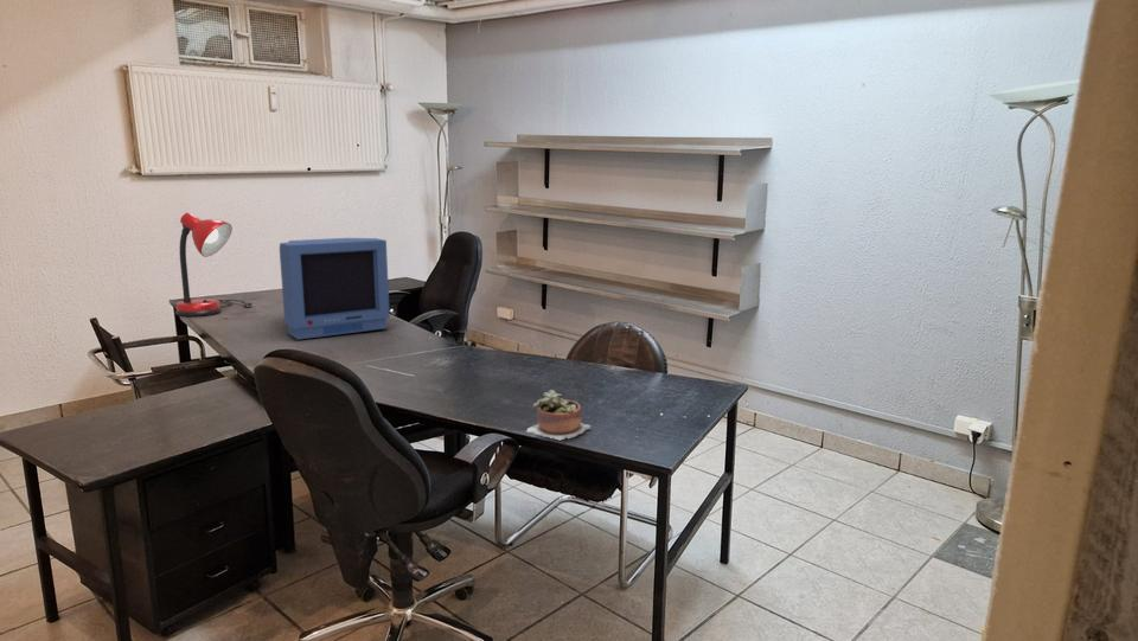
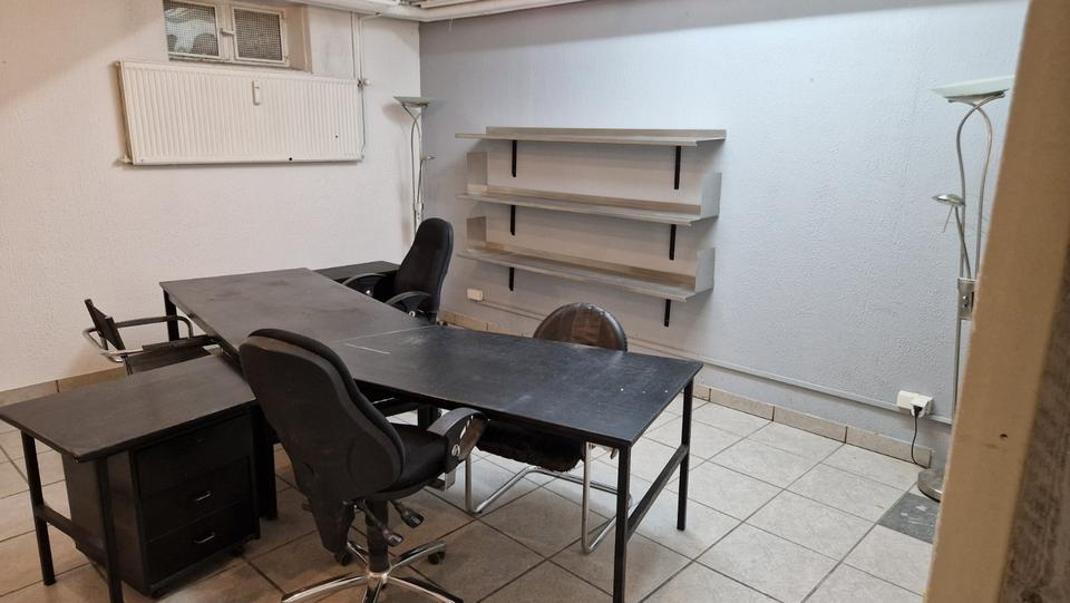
- succulent plant (558, 410)
- desk lamp (207, 256)
- monitor (325, 282)
